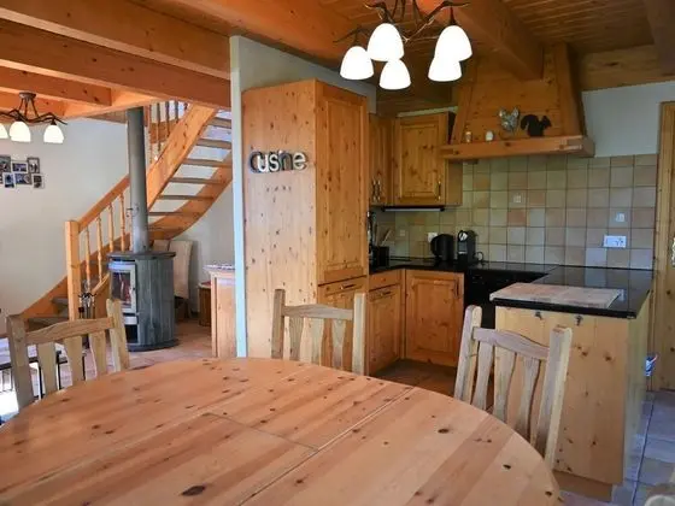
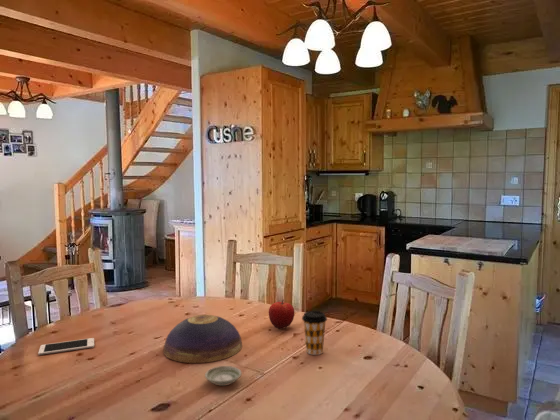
+ cell phone (67, 346)
+ decorative bowl (203, 332)
+ fruit (281, 313)
+ saucer (223, 377)
+ coffee cup (314, 332)
